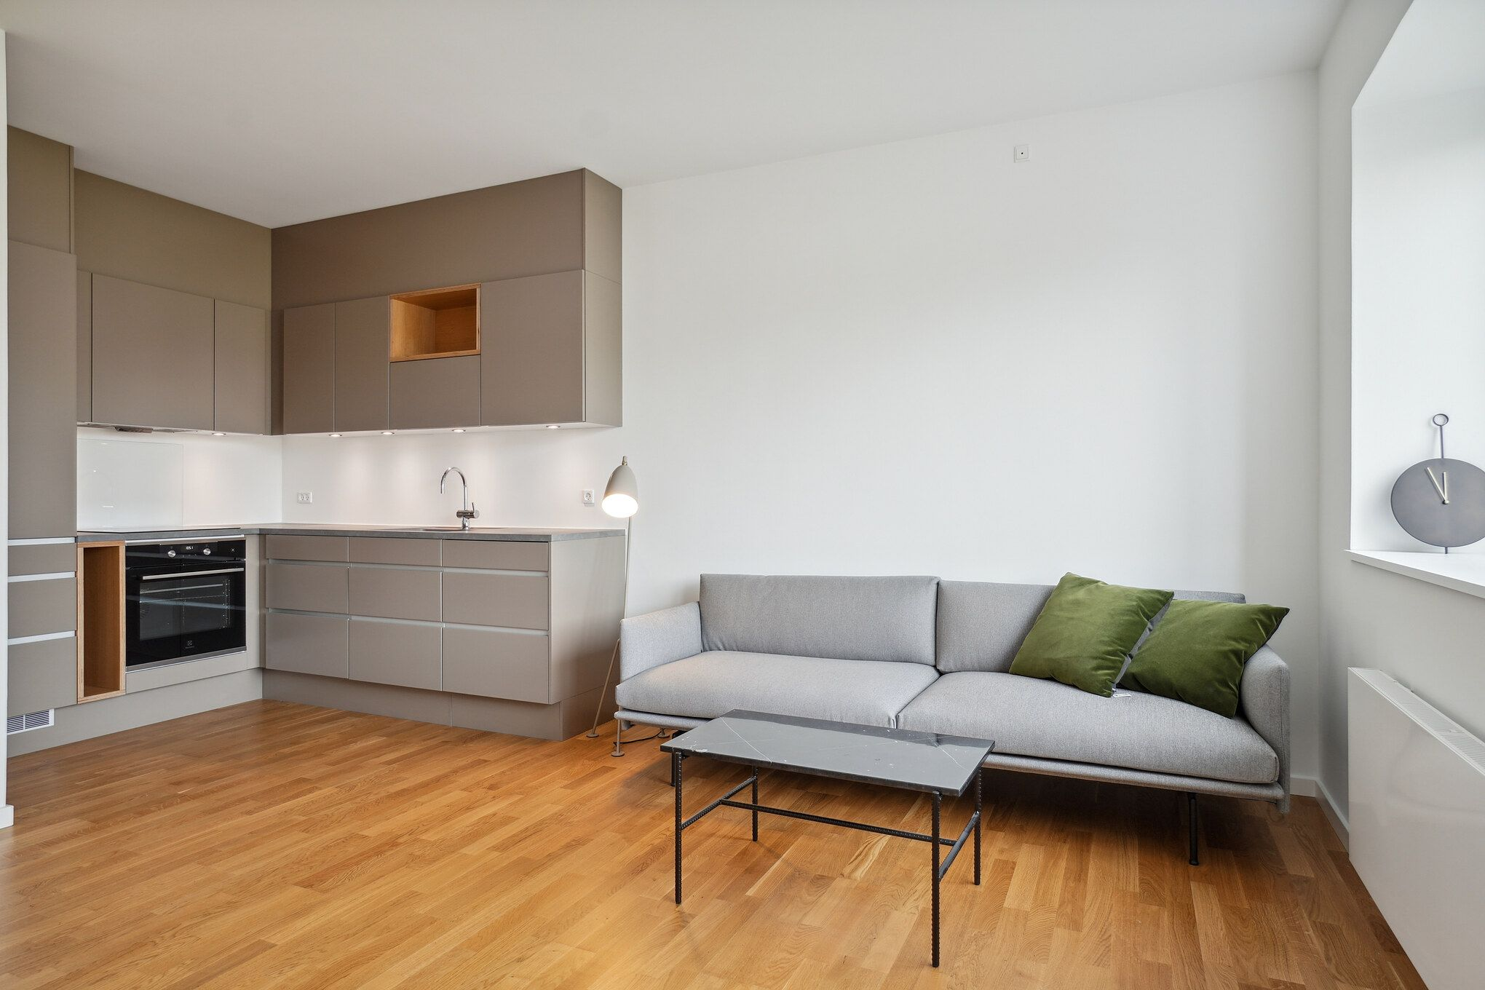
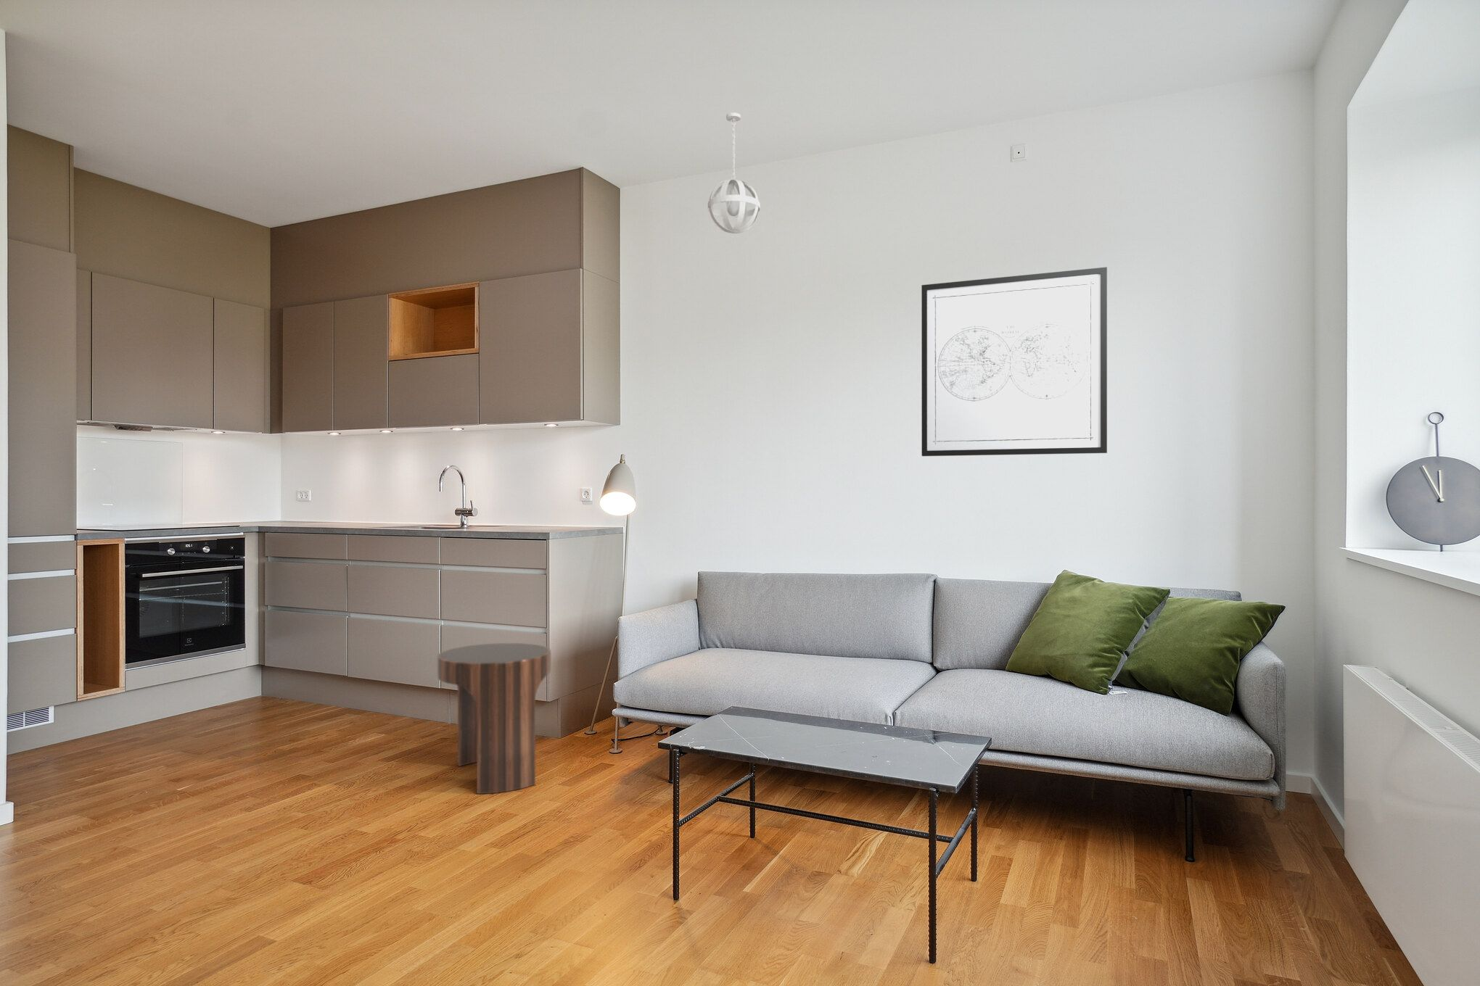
+ pendant light (734, 174)
+ side table (494, 713)
+ wall art (1011, 365)
